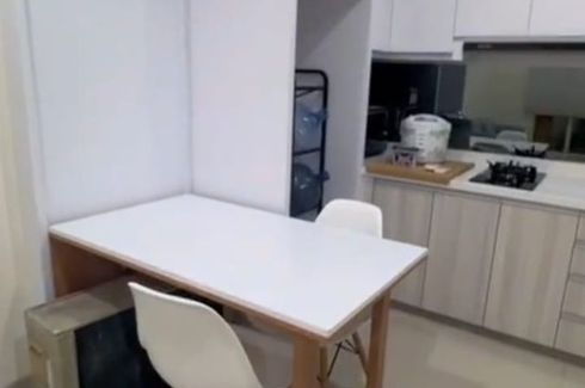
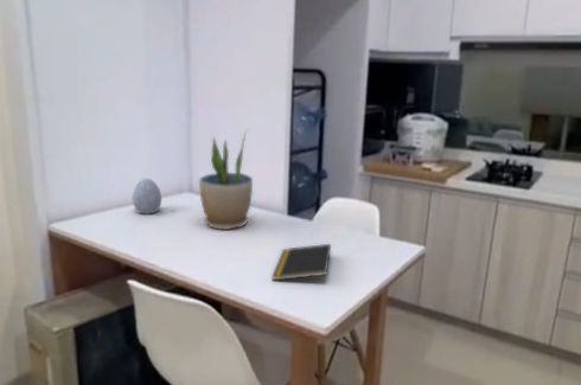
+ notepad (302, 261)
+ decorative egg (146, 194)
+ potted plant (225, 177)
